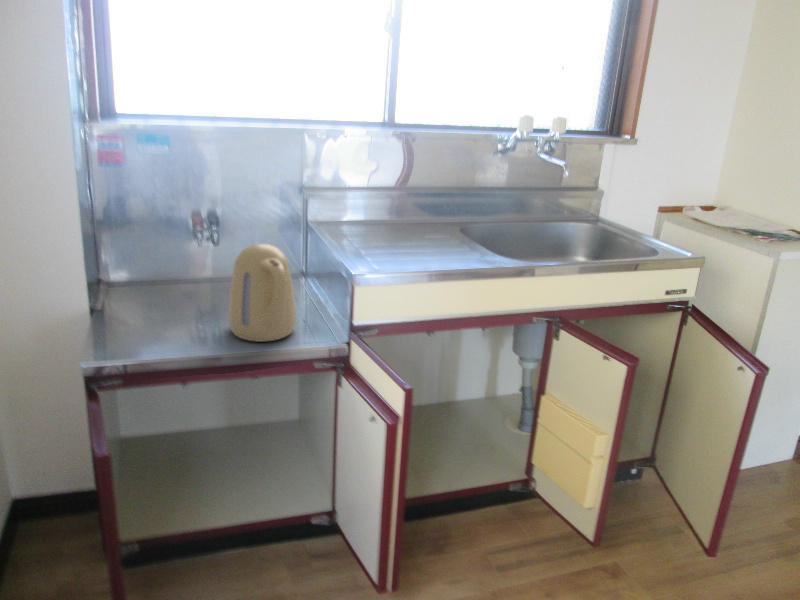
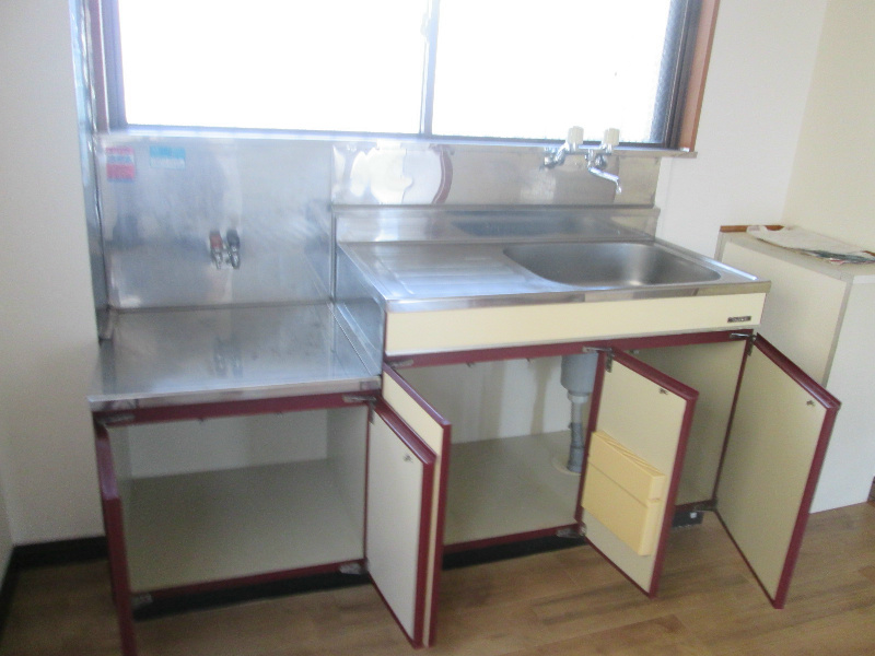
- kettle (264, 289)
